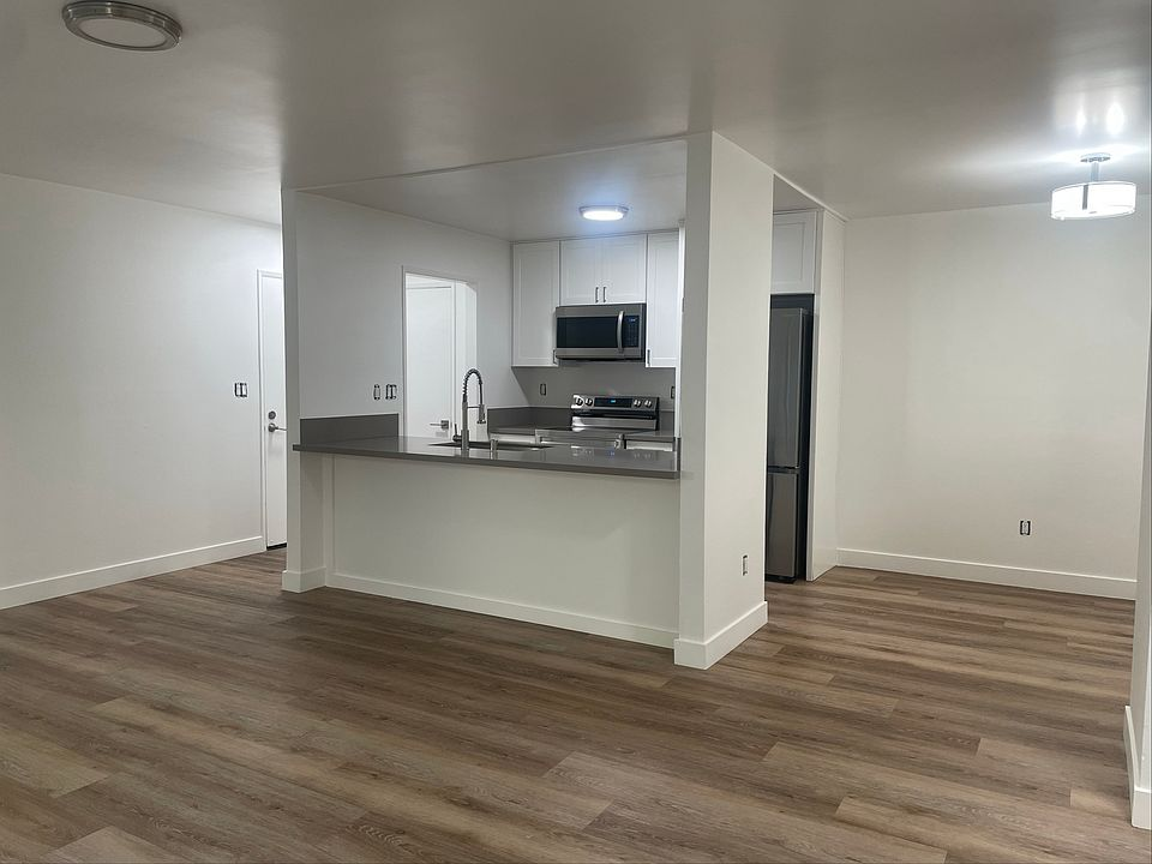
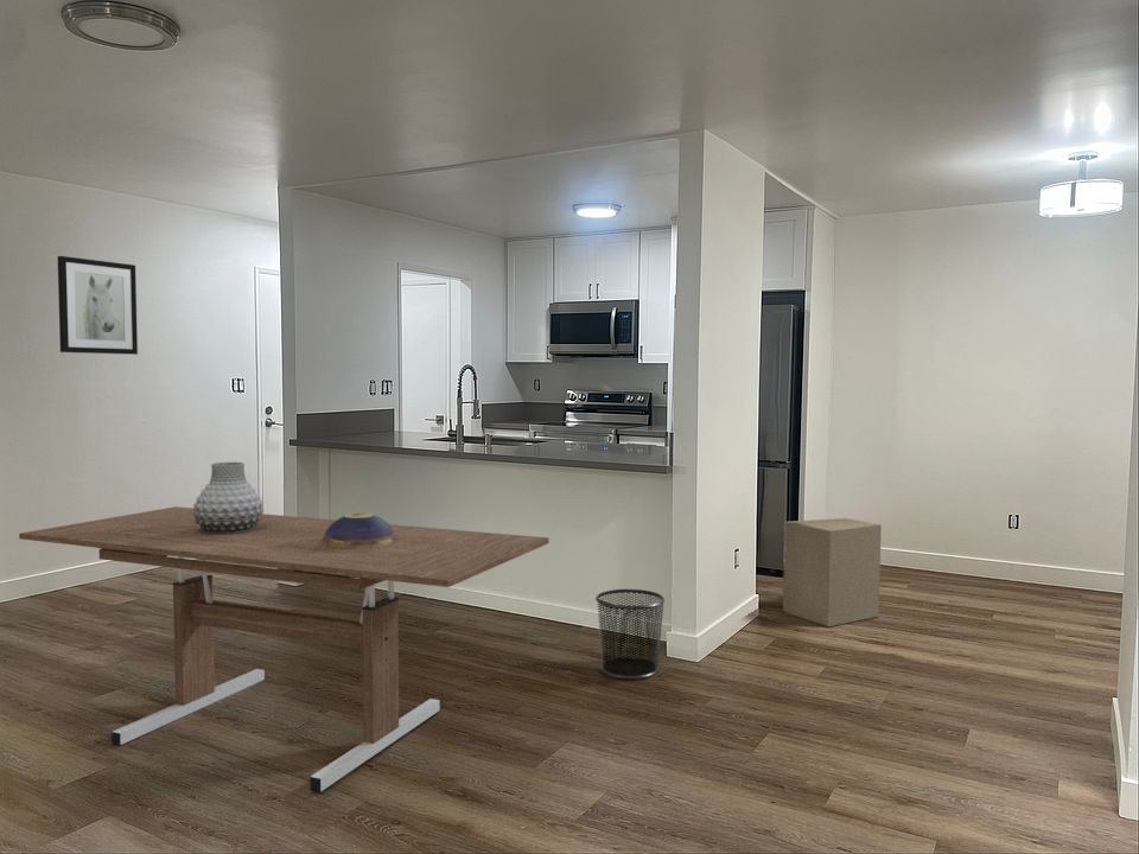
+ vase (228, 496)
+ dining table (284, 631)
+ decorative bowl (358, 527)
+ cardboard box (829, 569)
+ wall art (98, 307)
+ waste bin (629, 633)
